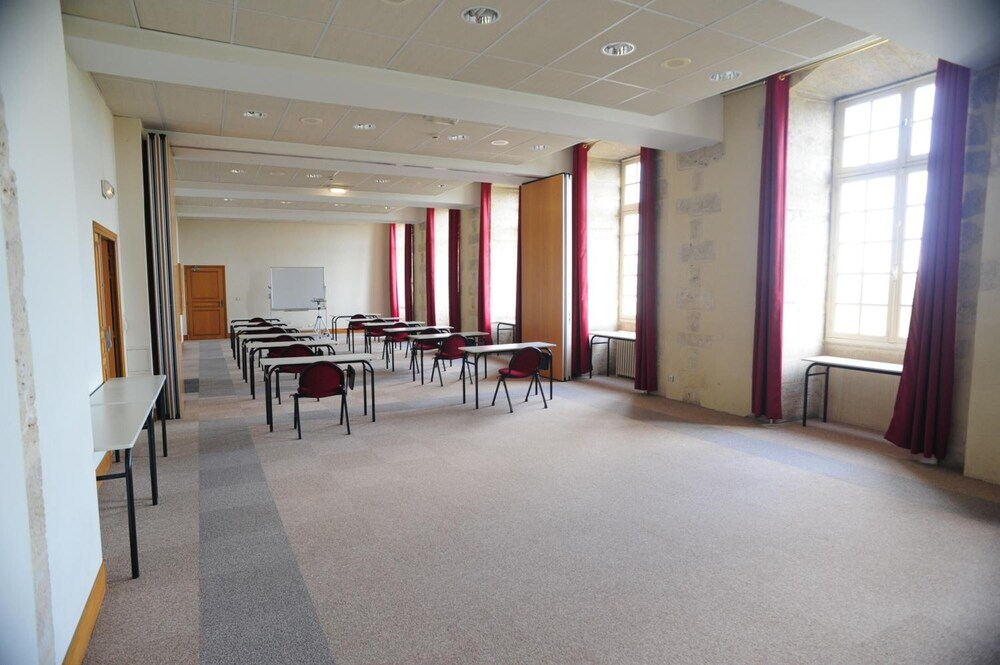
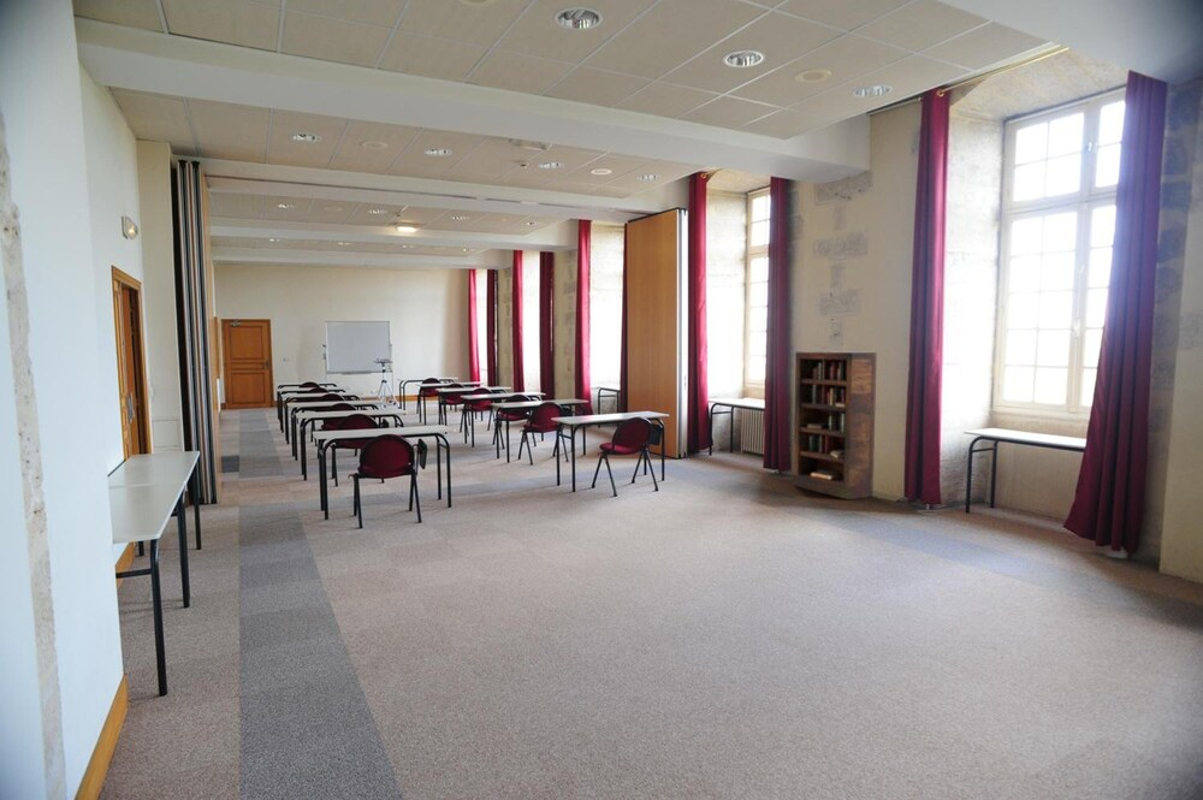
+ bookcase (832, 421)
